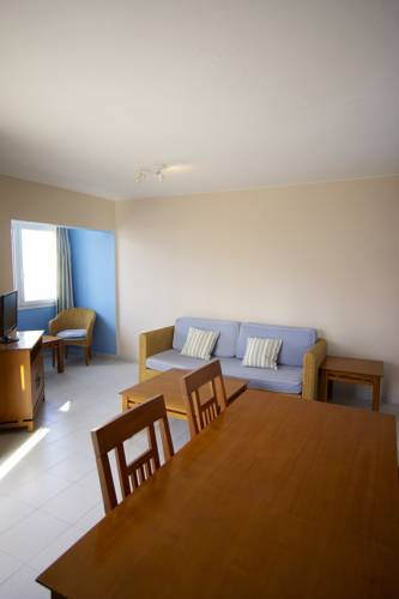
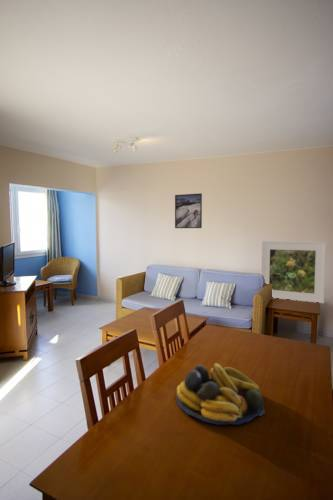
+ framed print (188, 211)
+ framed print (291, 270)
+ fruit bowl (218, 384)
